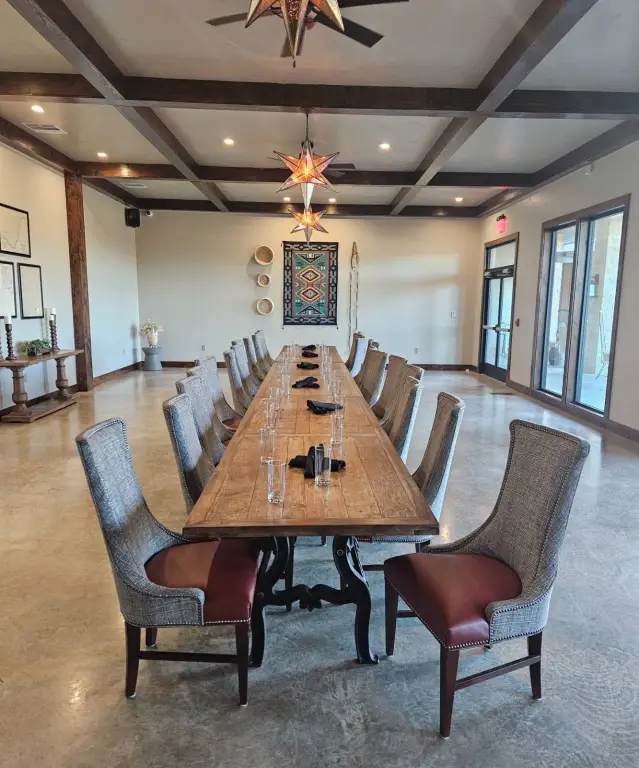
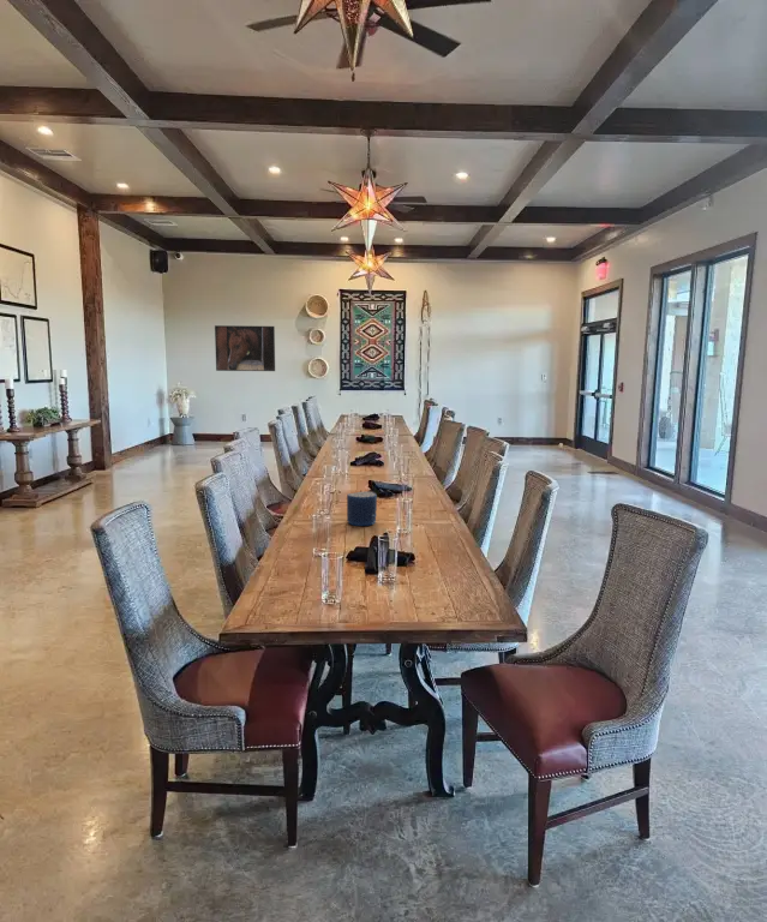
+ candle (361, 508)
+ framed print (245, 348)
